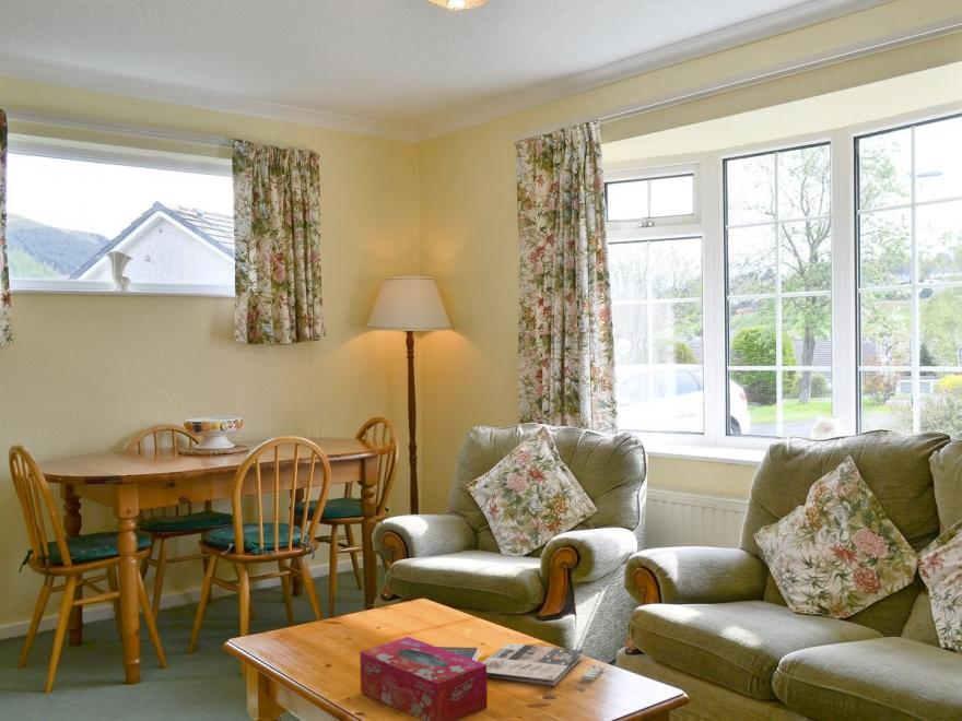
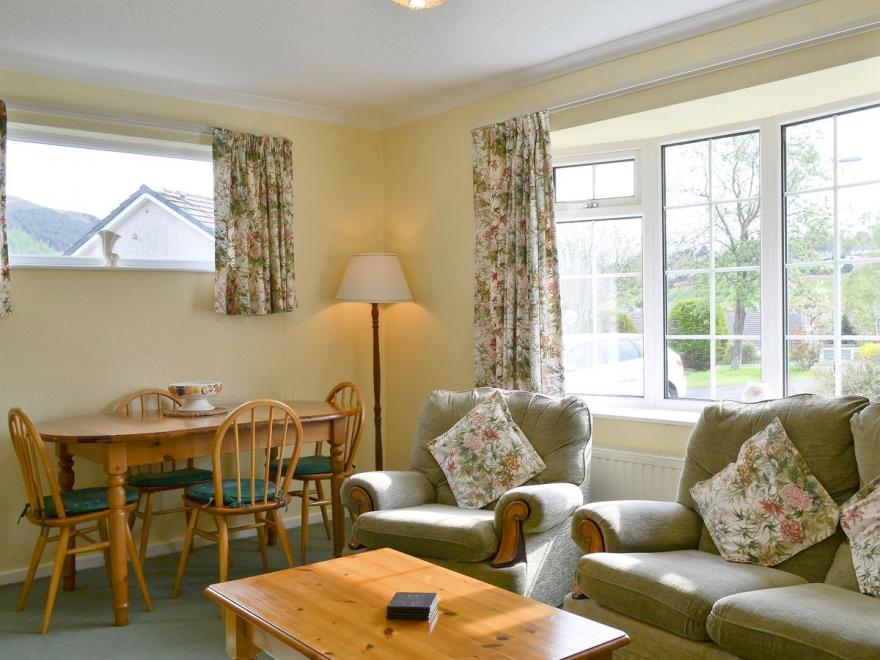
- tissue box (422, 678)
- magazine (542, 664)
